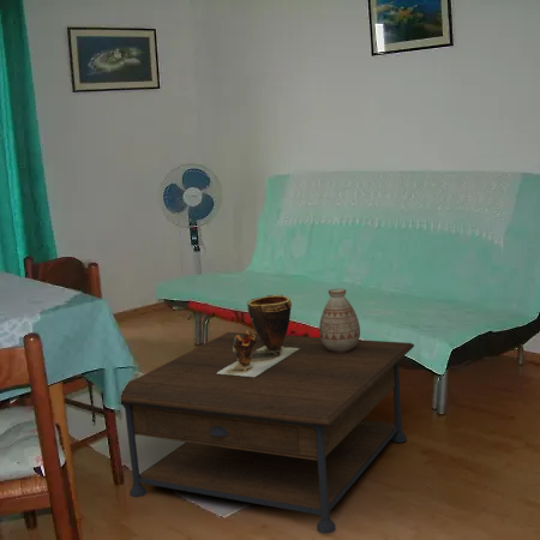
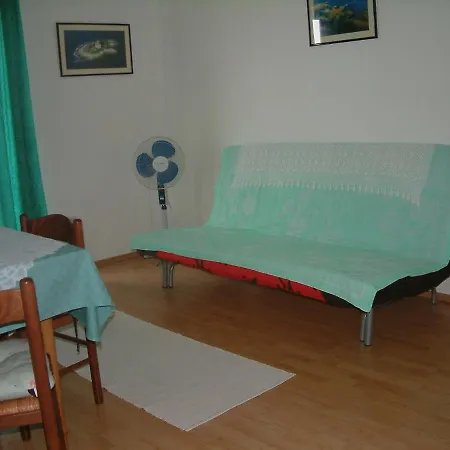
- clay pot (258, 332)
- coffee table (271, 416)
- vase (338, 319)
